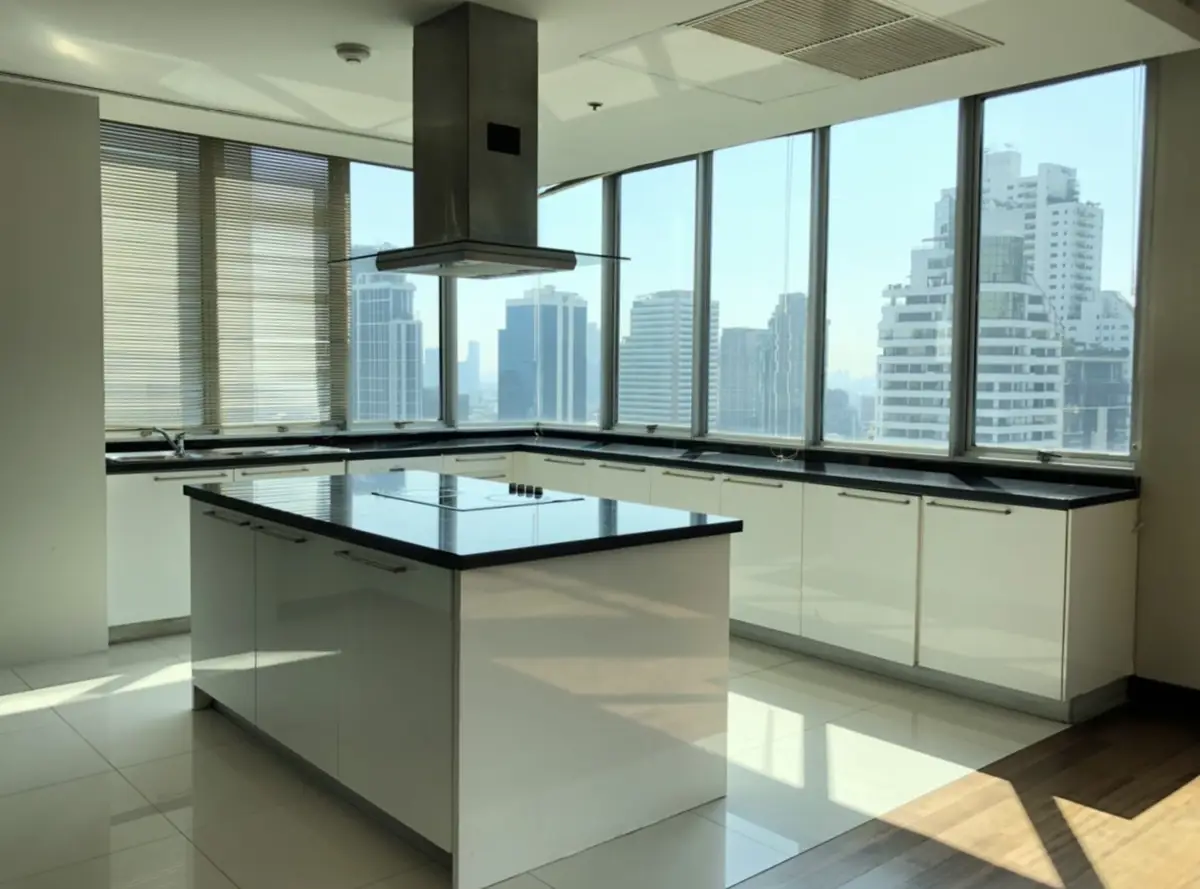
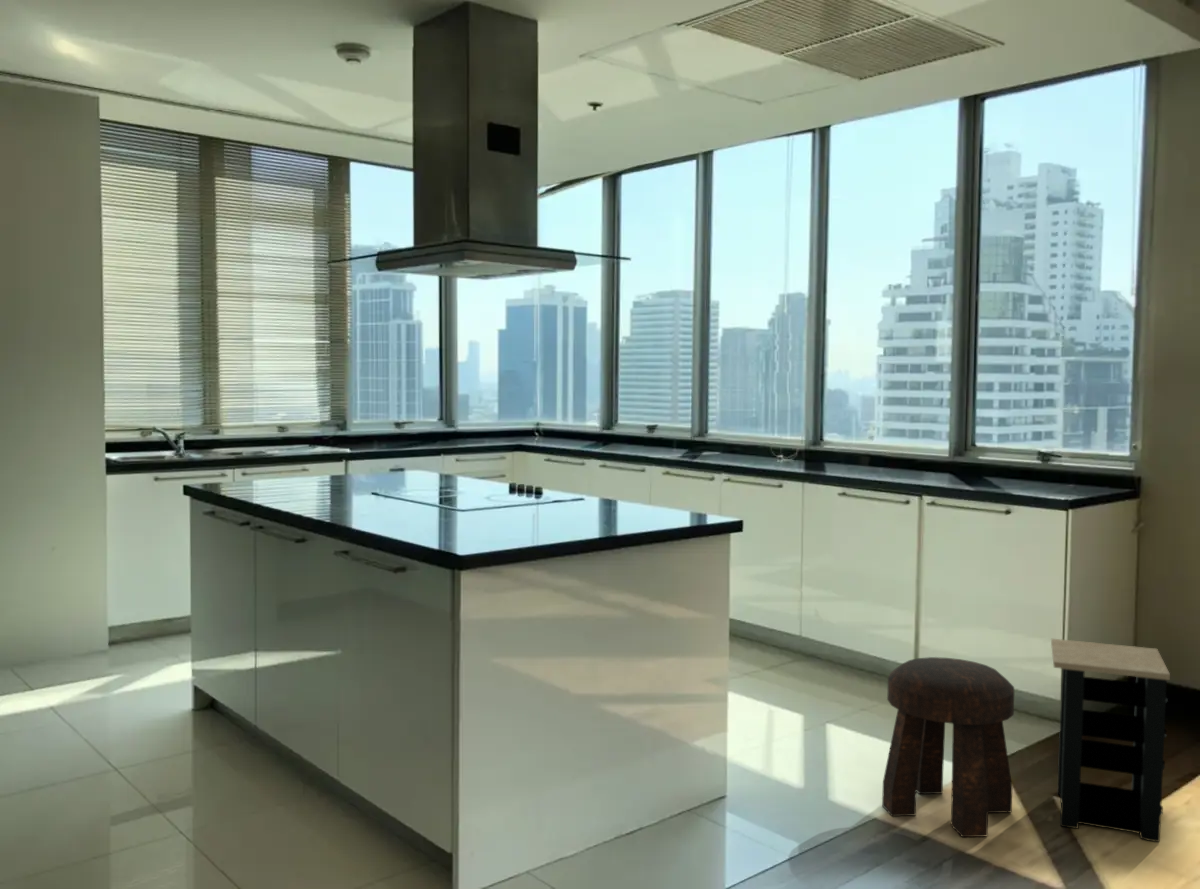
+ side table (1106, 735)
+ stool (944, 738)
